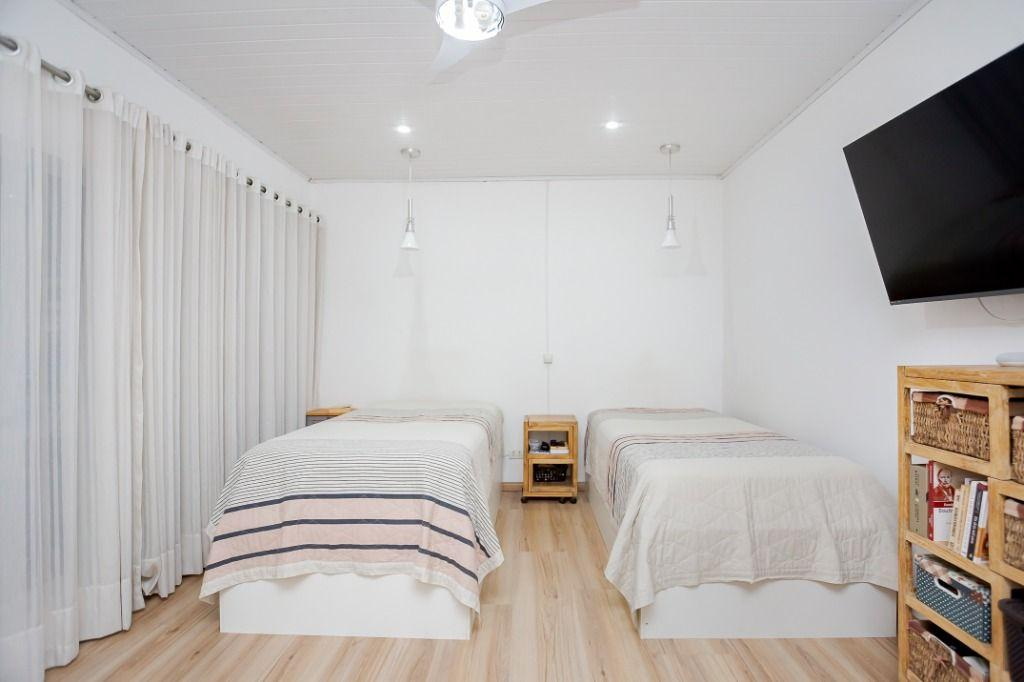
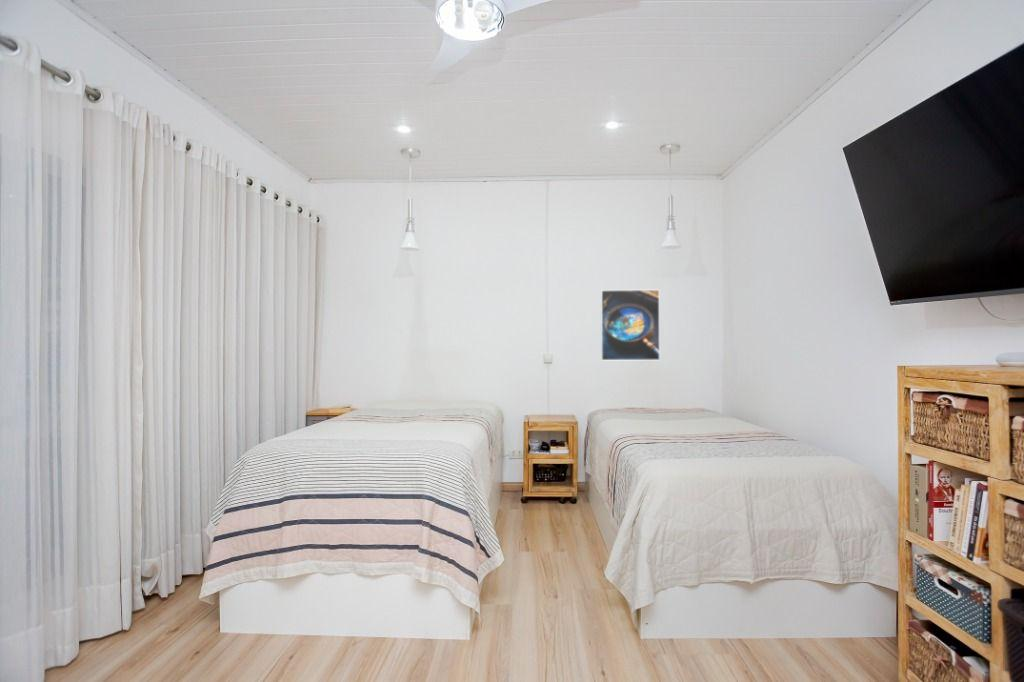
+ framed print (630, 325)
